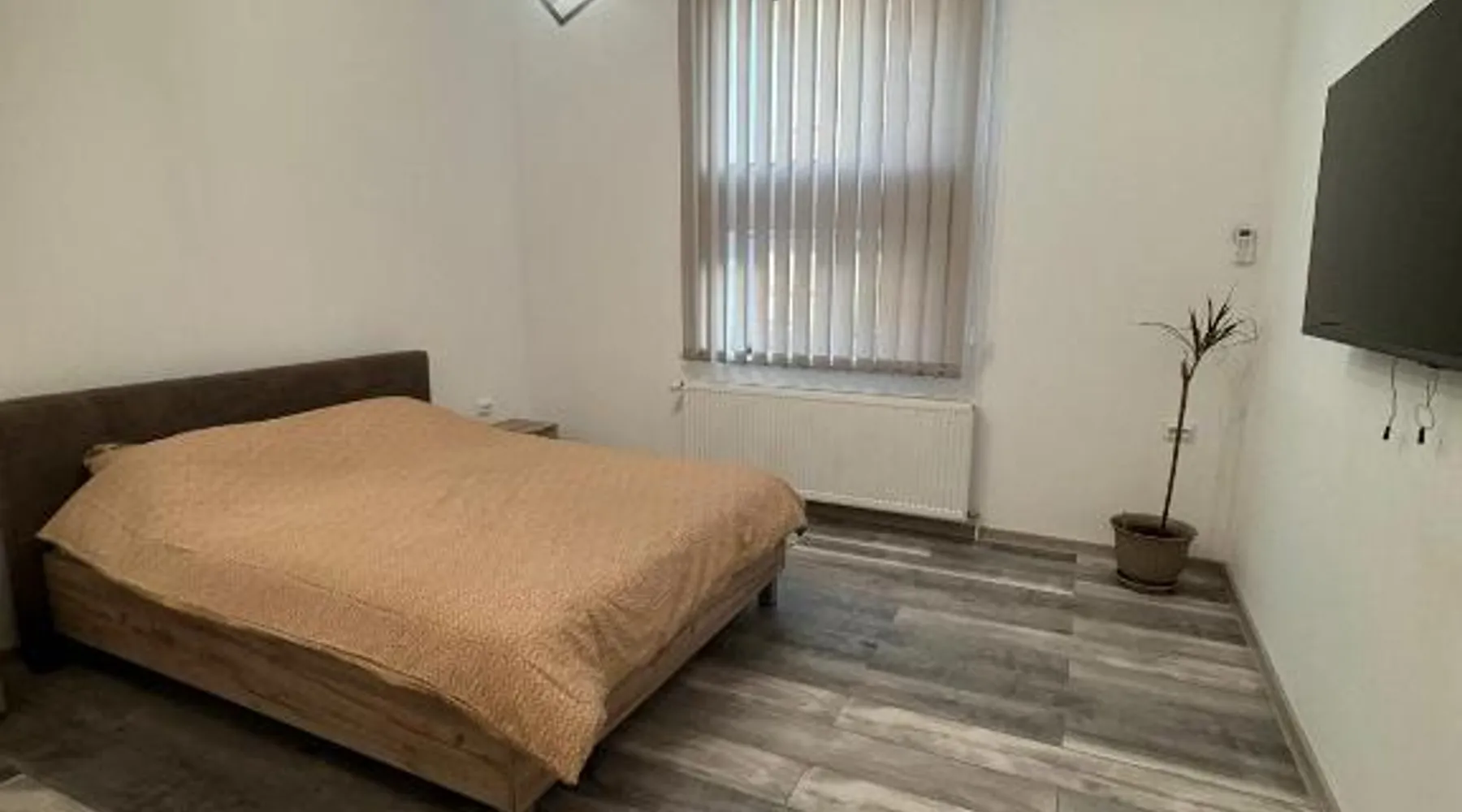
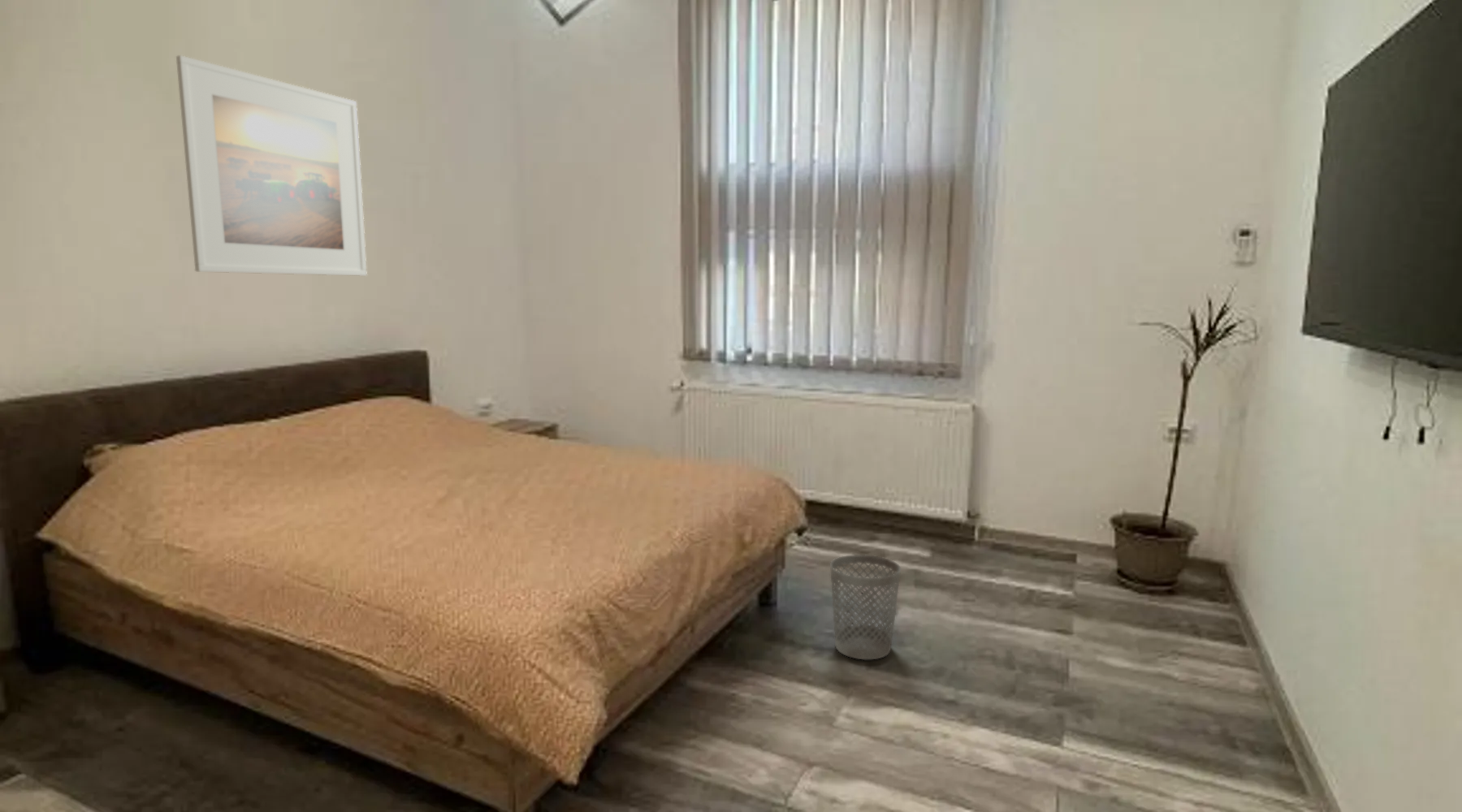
+ wastebasket (863, 607)
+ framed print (283, 179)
